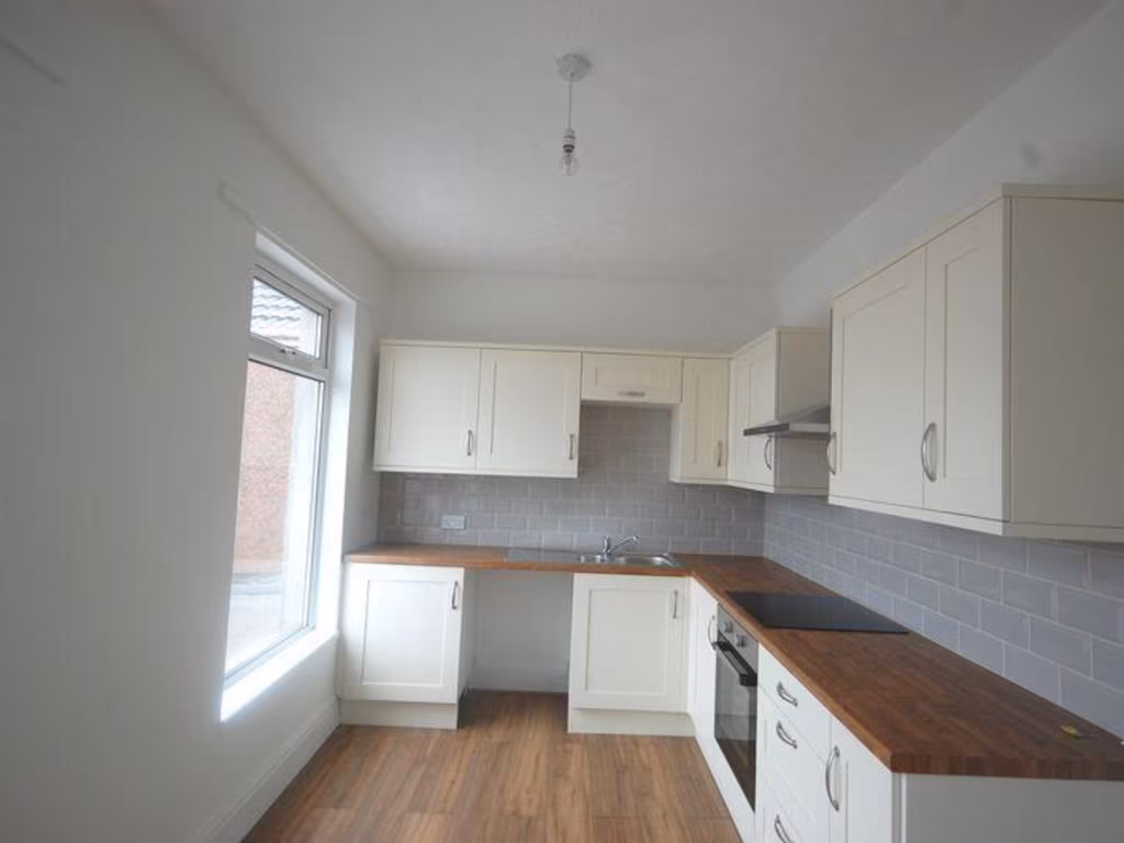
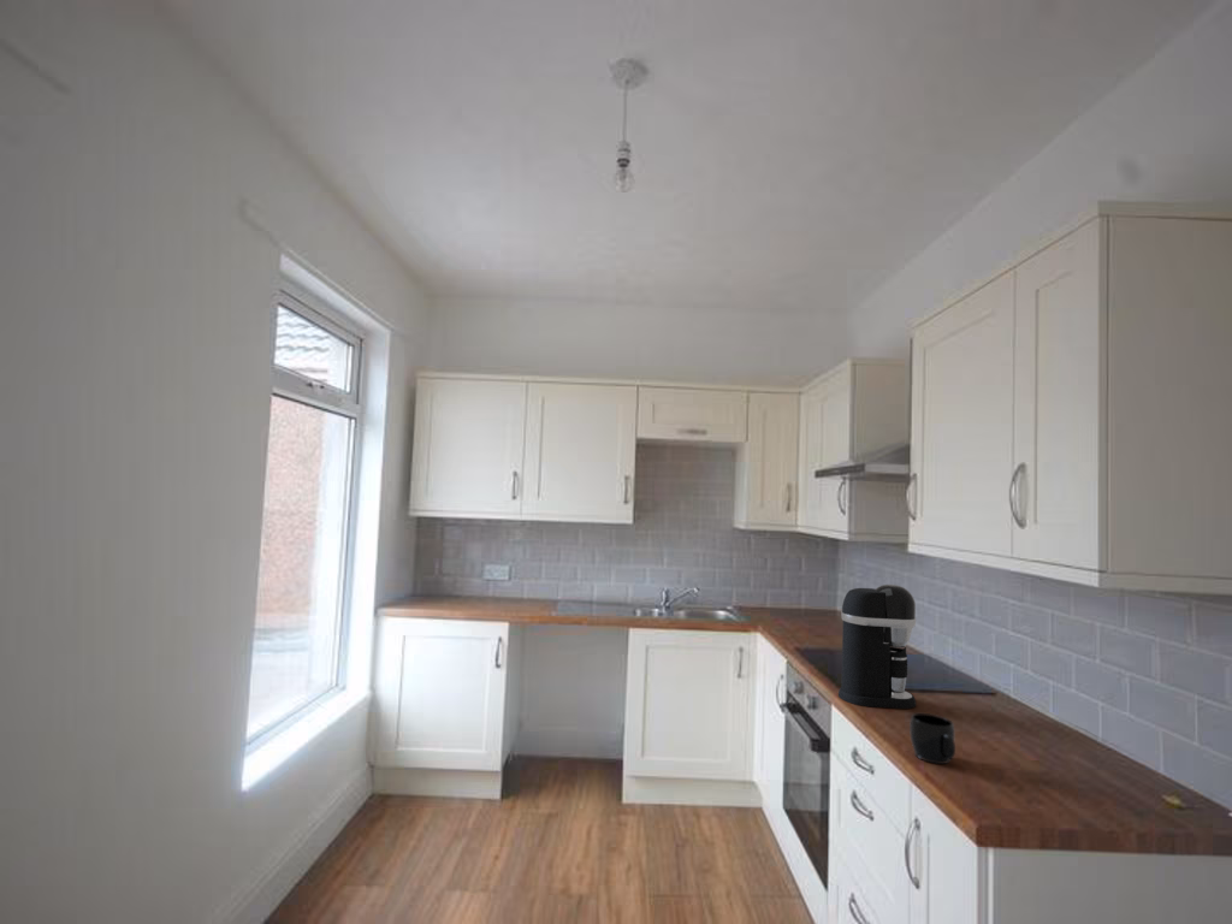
+ mug (934, 740)
+ coffee maker (877, 641)
